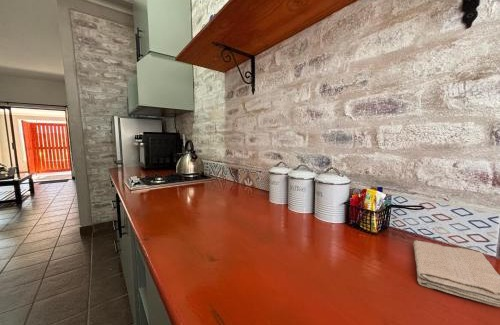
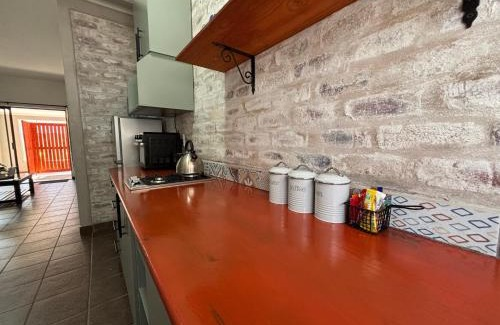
- washcloth (451, 265)
